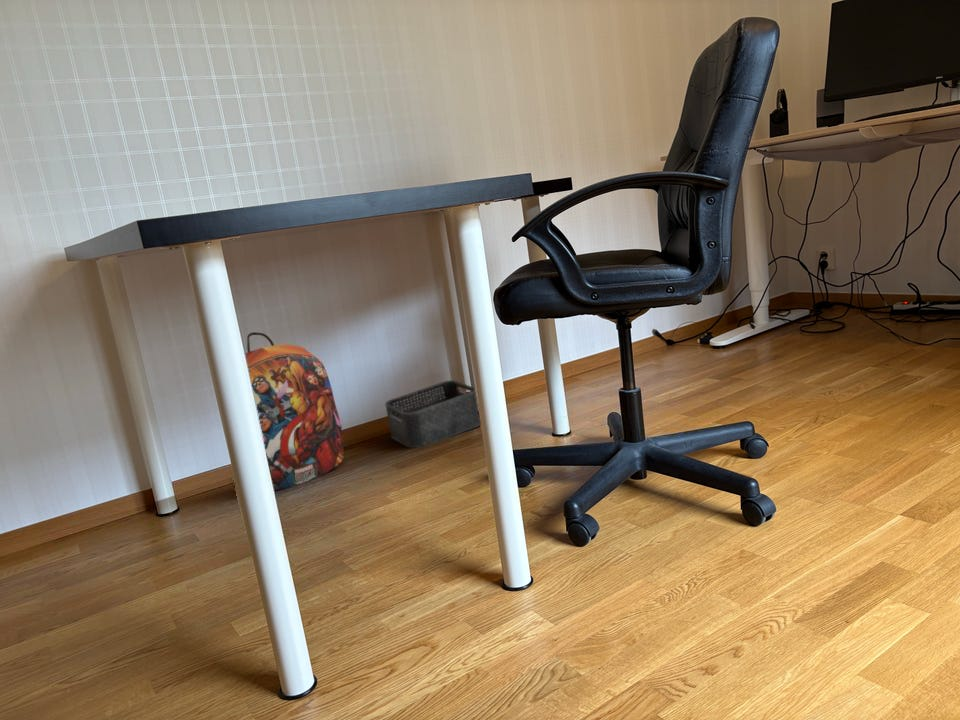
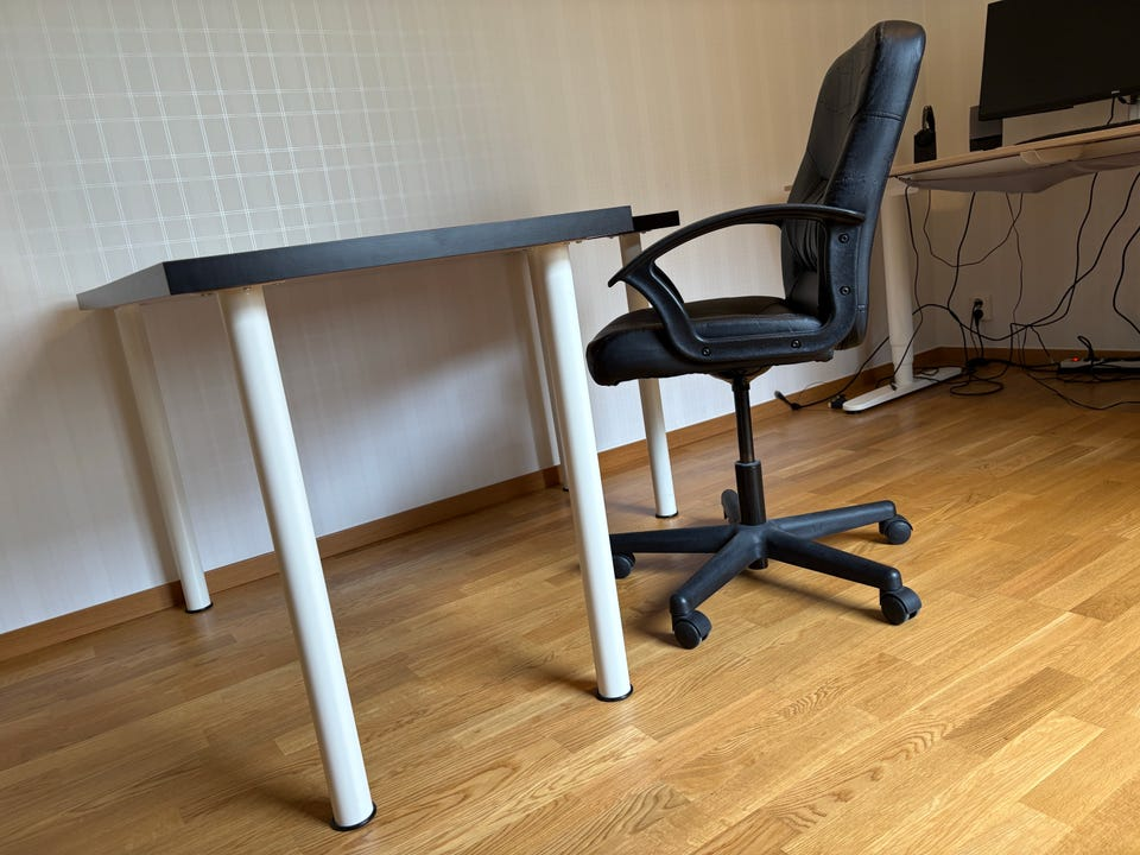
- storage bin (433, 413)
- backpack (280, 408)
